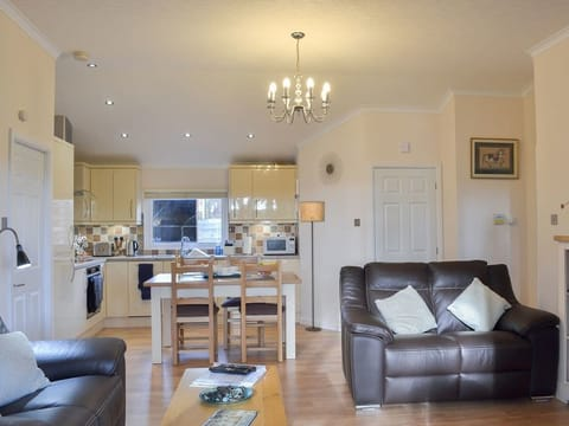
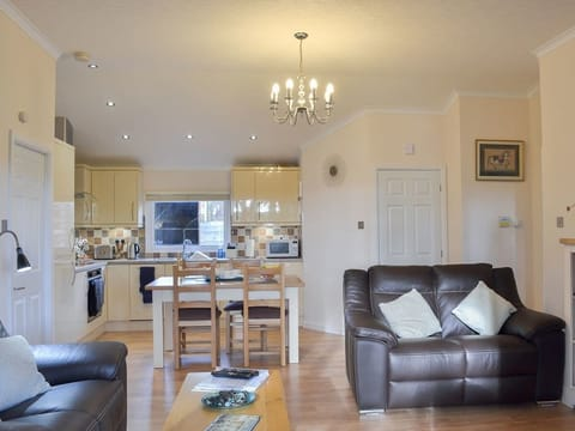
- floor lamp (312, 265)
